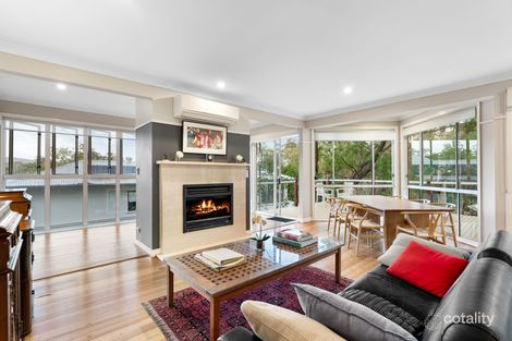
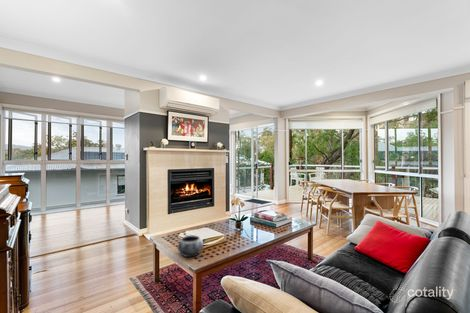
+ decorative bowl (190, 245)
